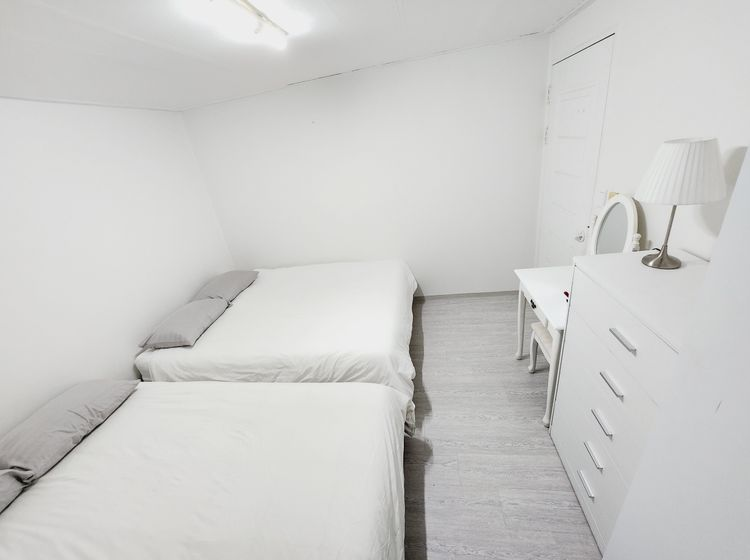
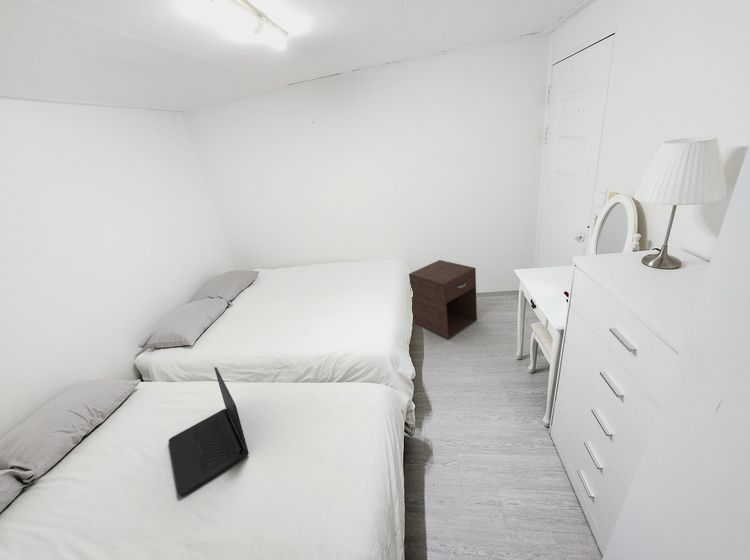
+ laptop (199, 424)
+ nightstand (444, 297)
